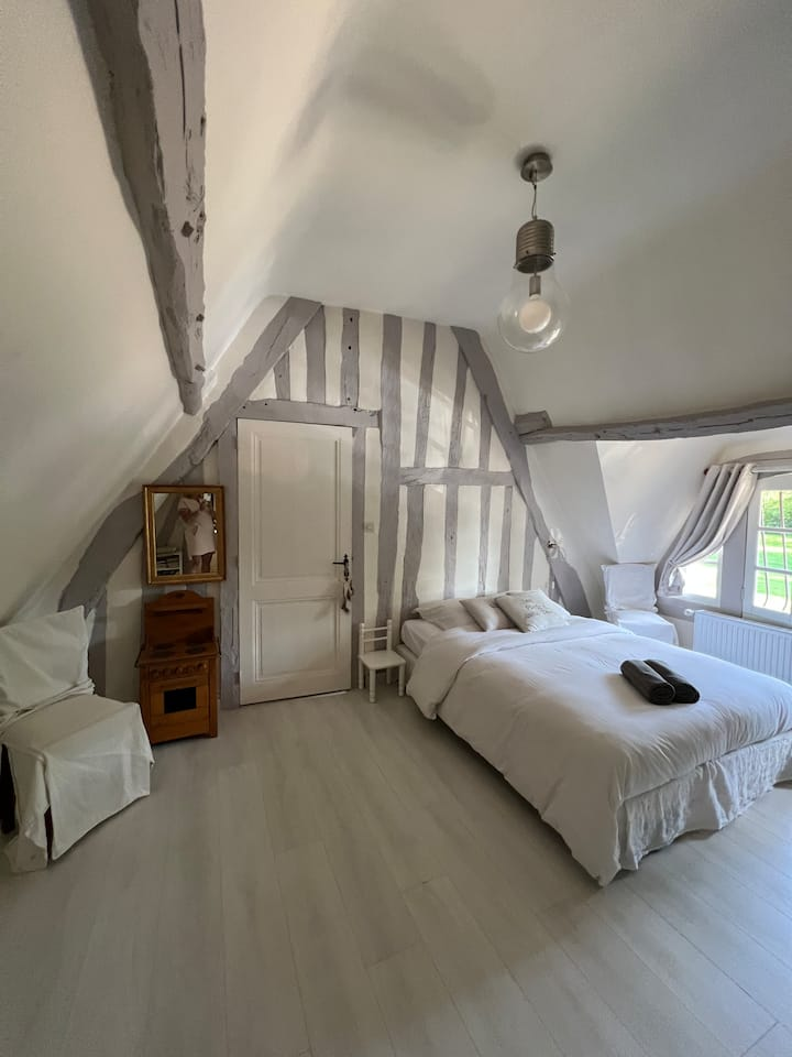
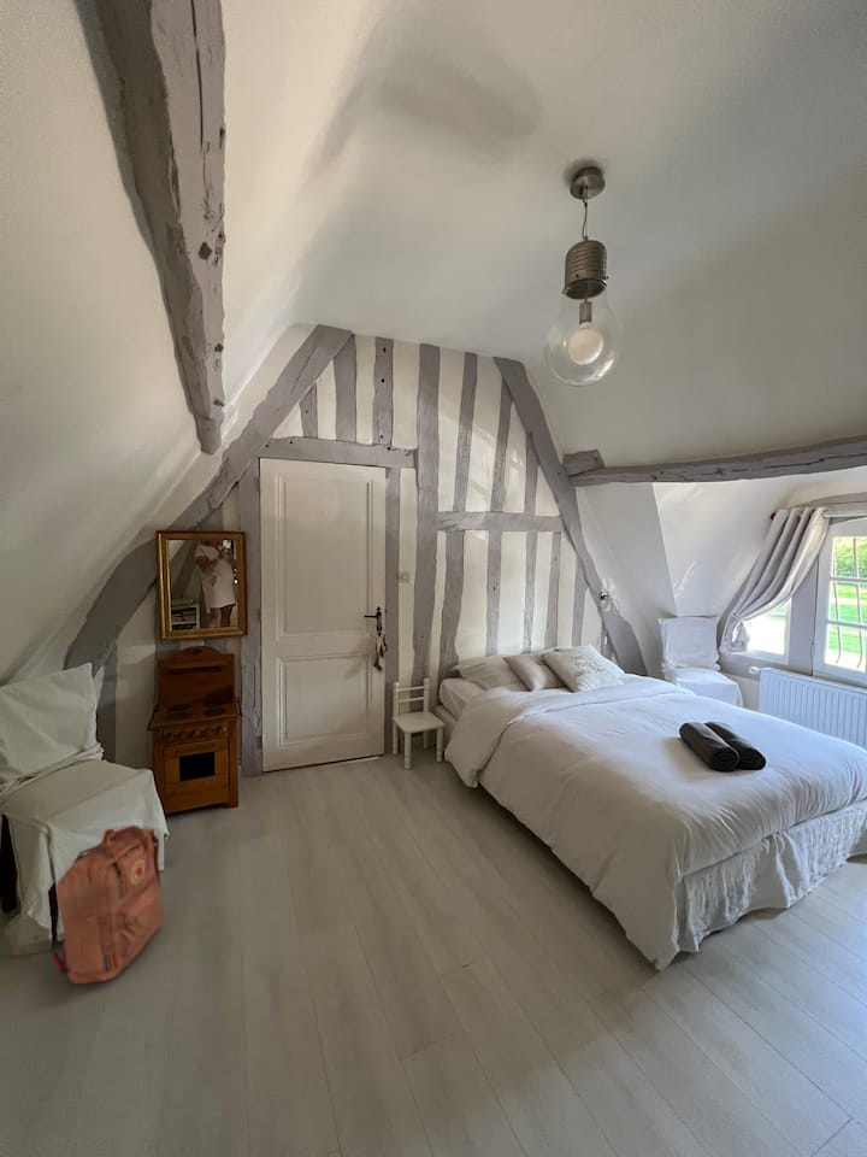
+ backpack (110, 893)
